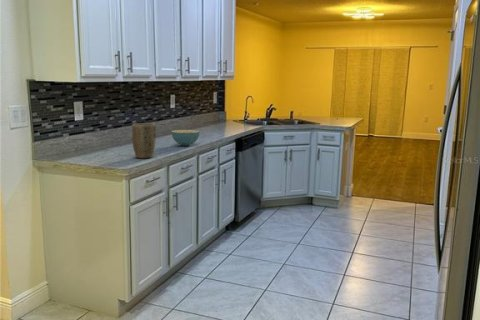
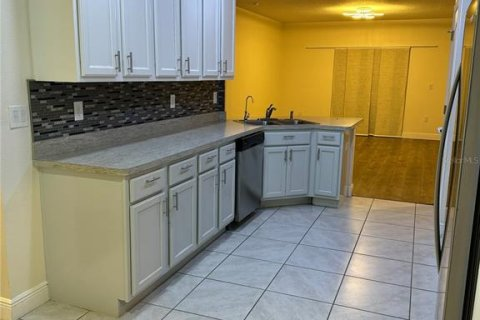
- cereal bowl (185, 138)
- plant pot (144, 140)
